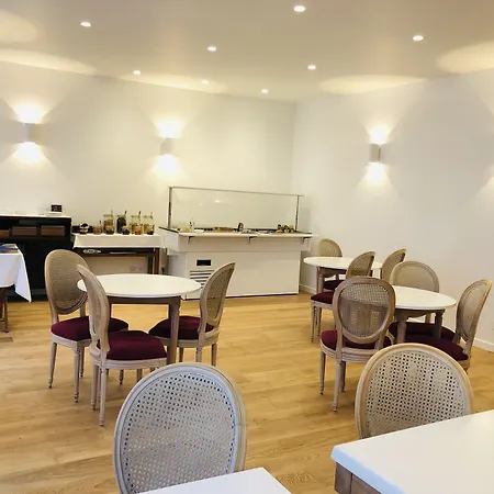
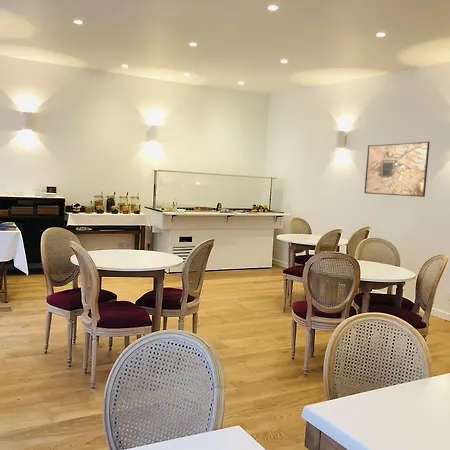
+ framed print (394, 169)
